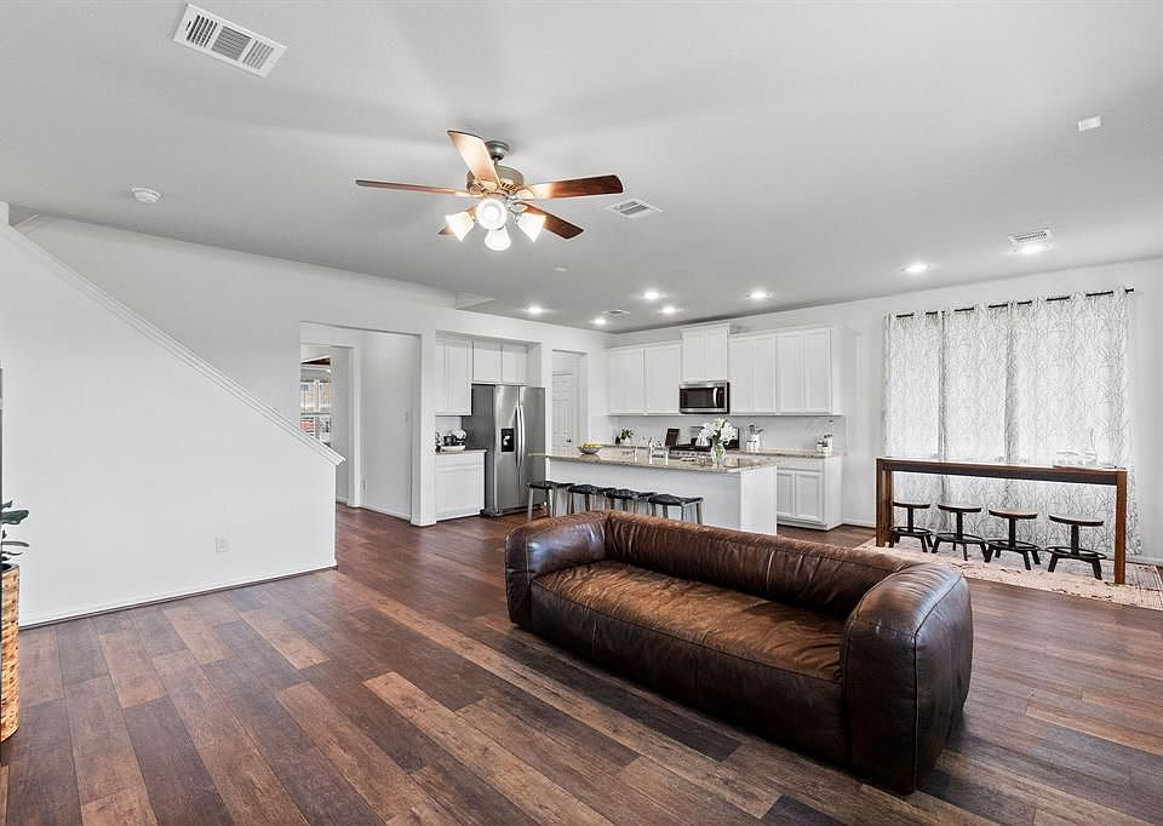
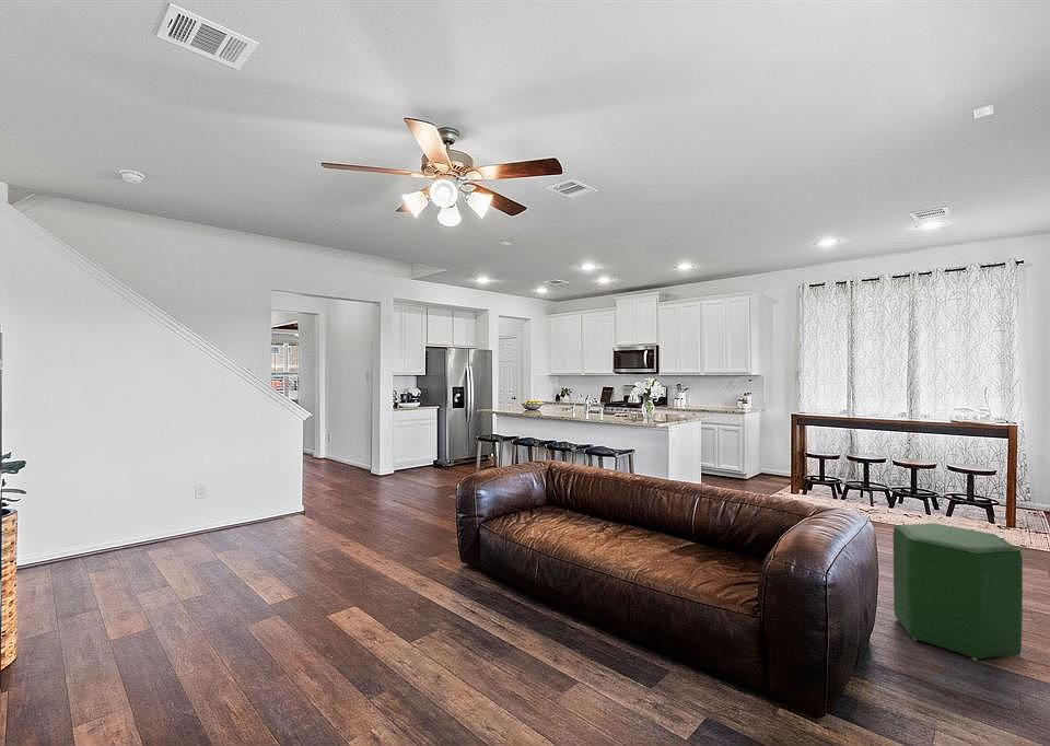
+ ottoman (953, 584)
